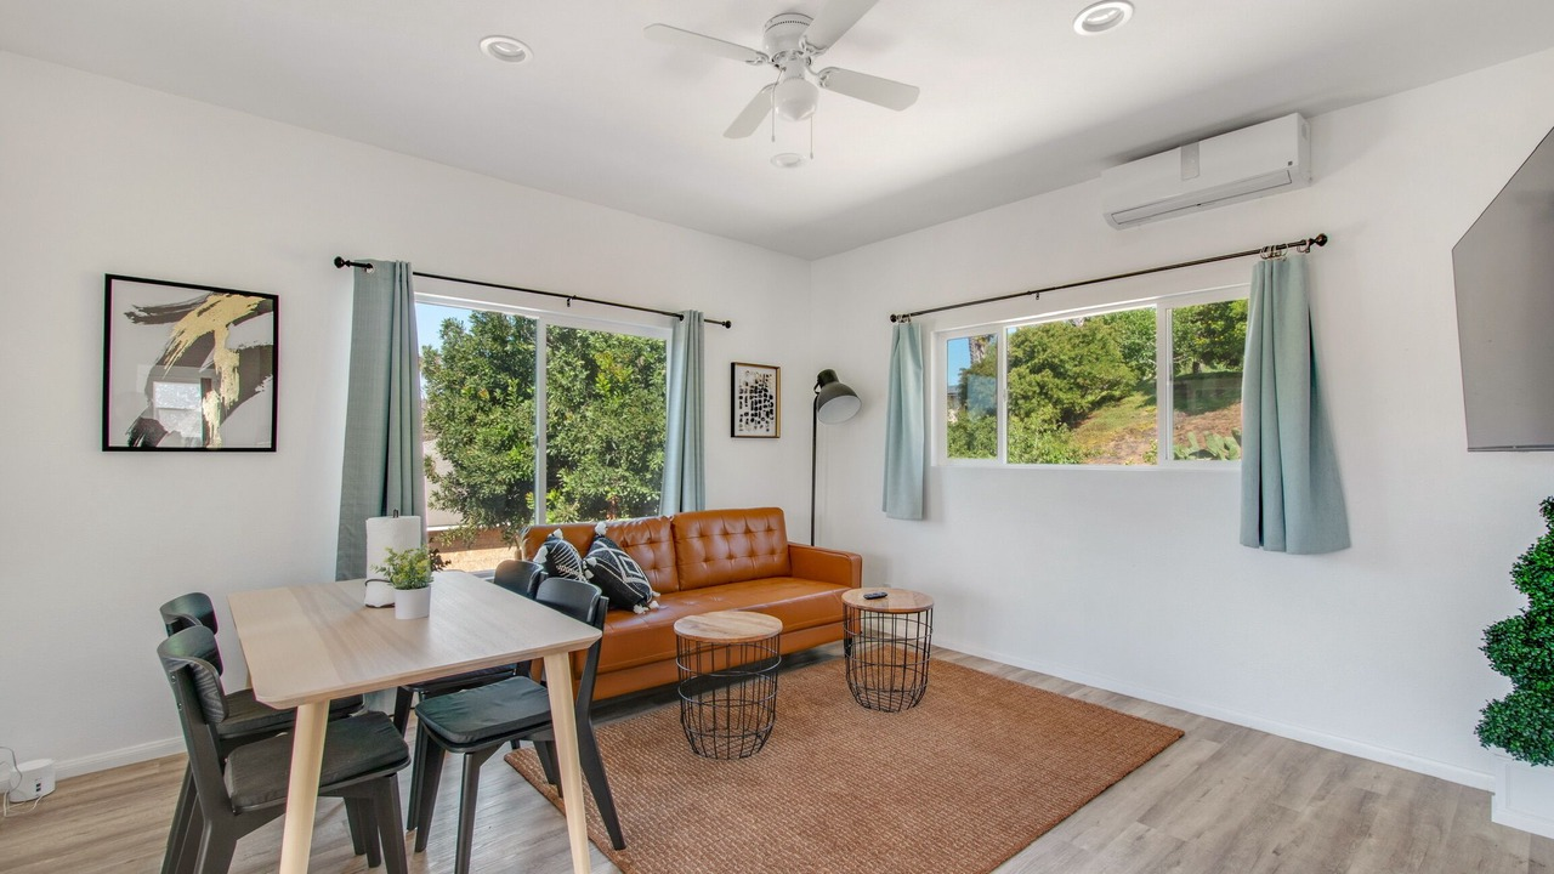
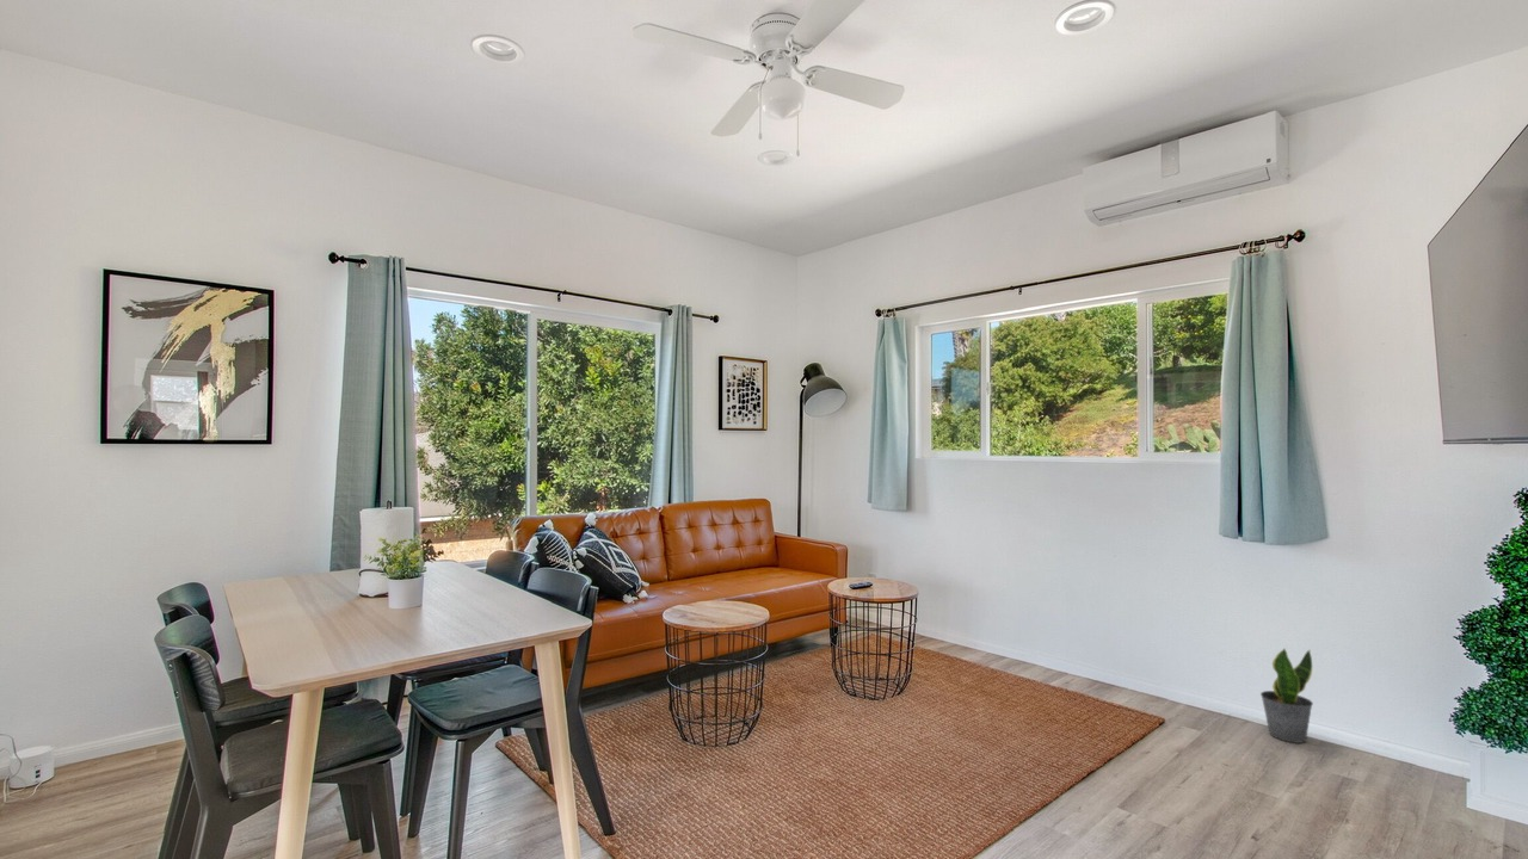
+ potted plant (1286, 690)
